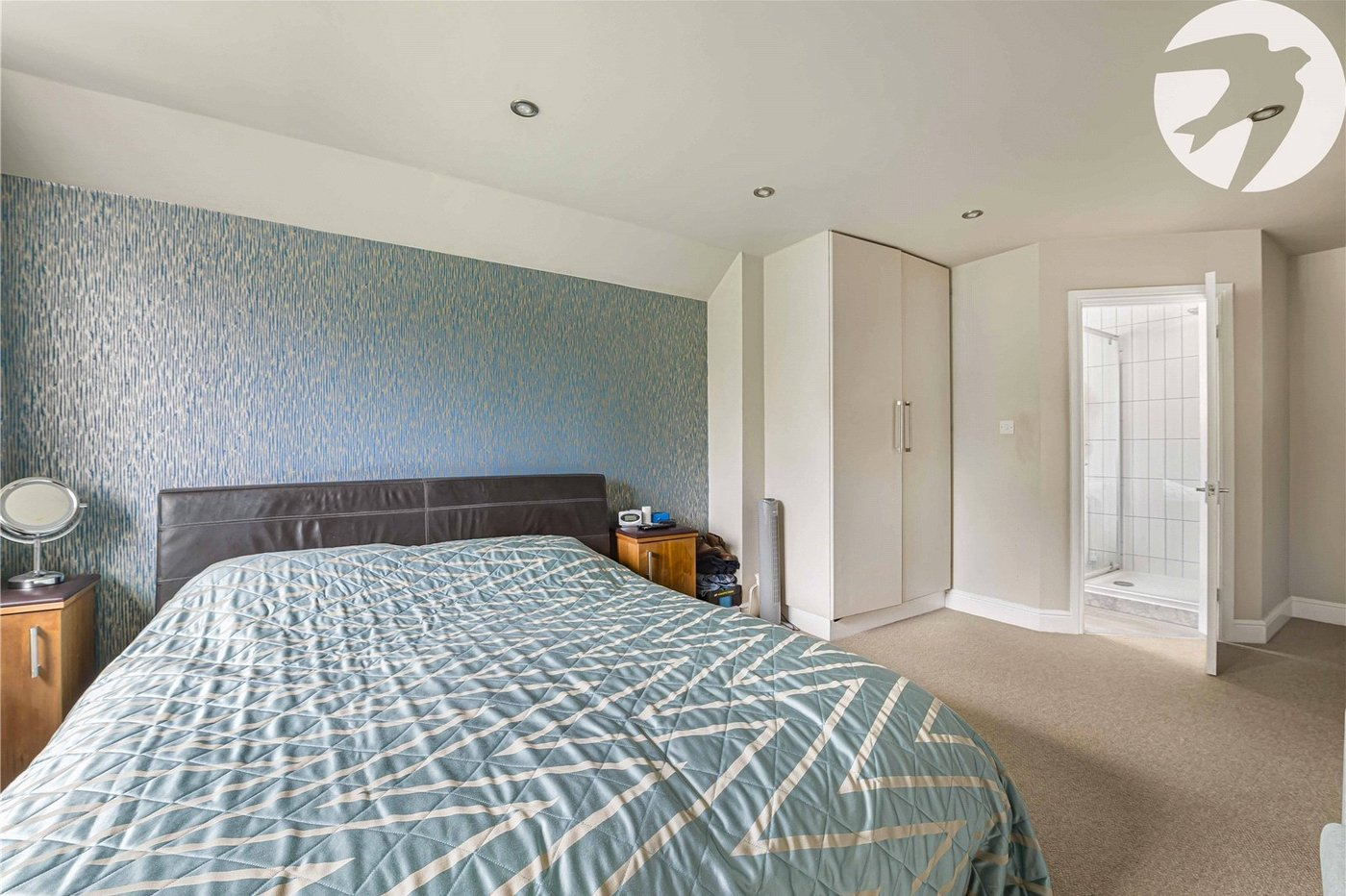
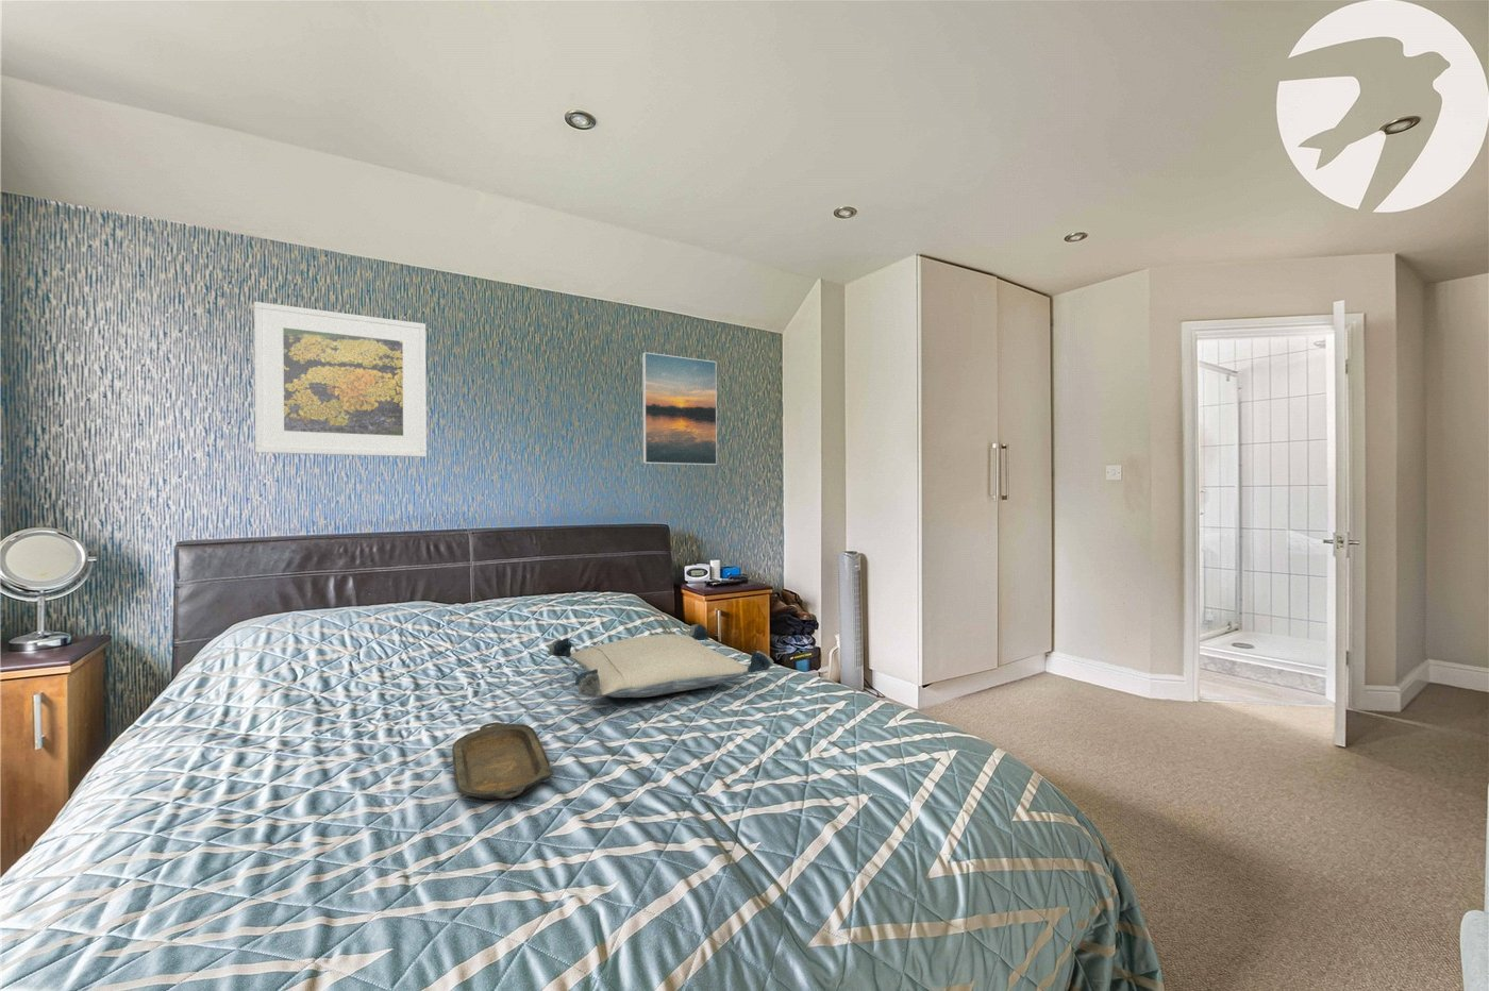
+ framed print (345, 384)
+ pillow (655, 661)
+ serving tray (499, 759)
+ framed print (680, 410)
